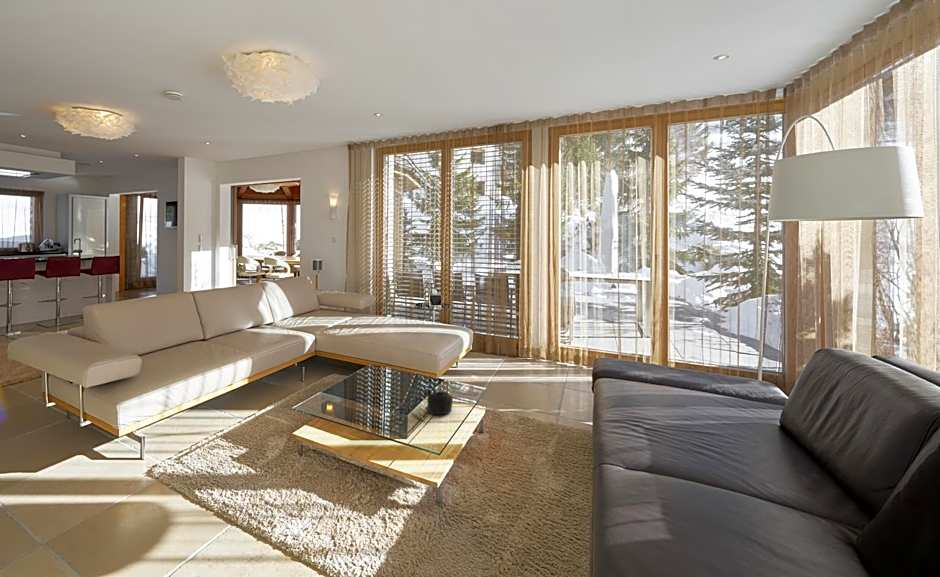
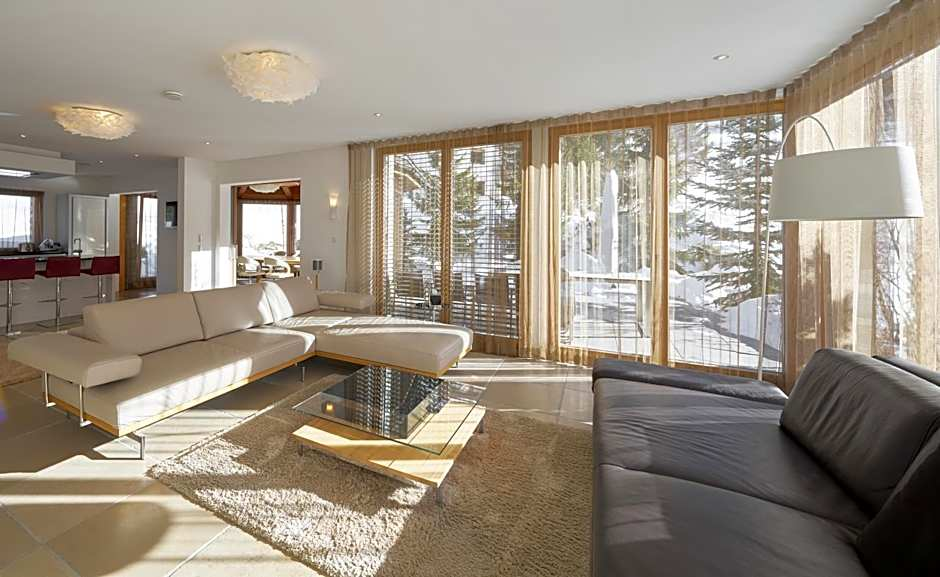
- teapot (437, 400)
